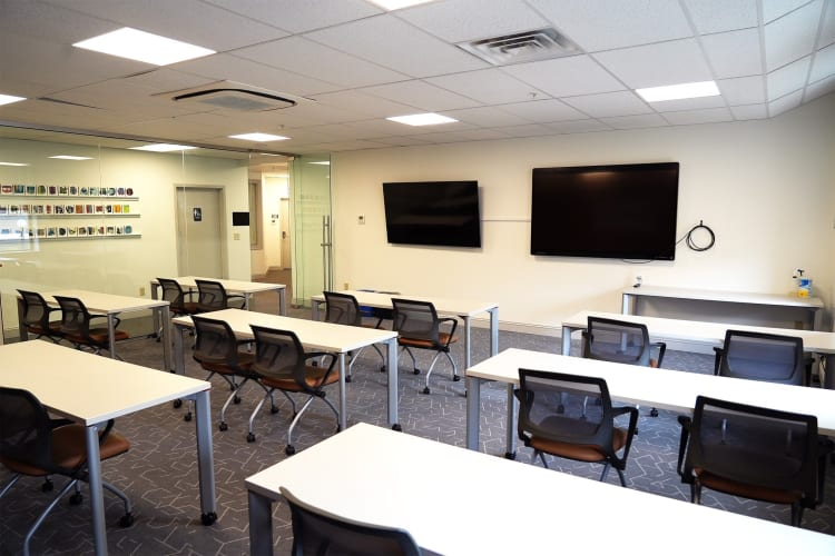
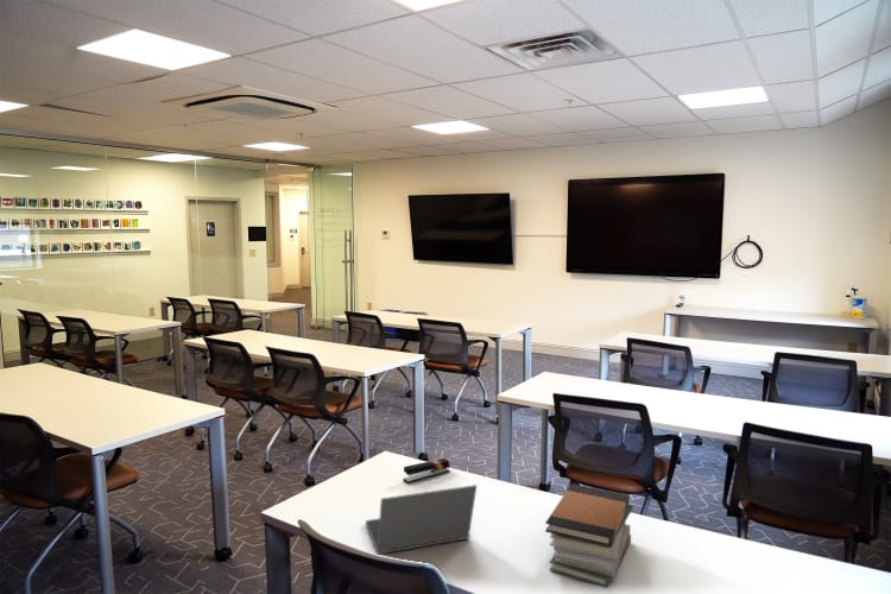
+ book stack (590, 532)
+ stapler (426, 468)
+ laptop computer (418, 505)
